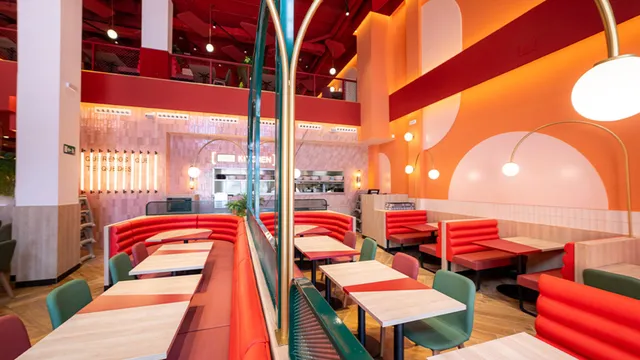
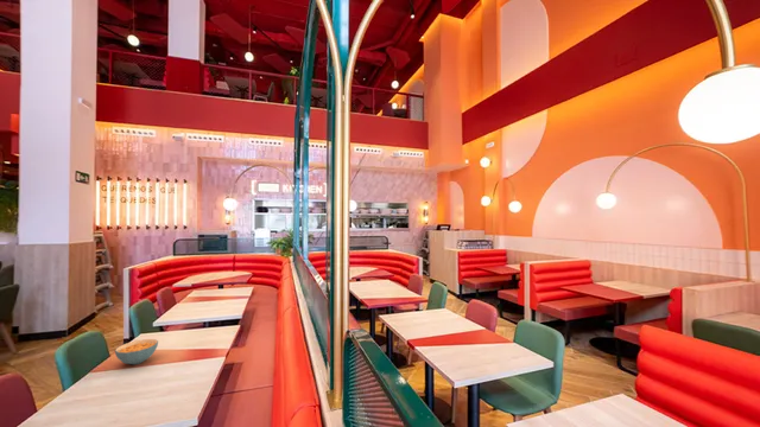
+ cereal bowl (137, 353)
